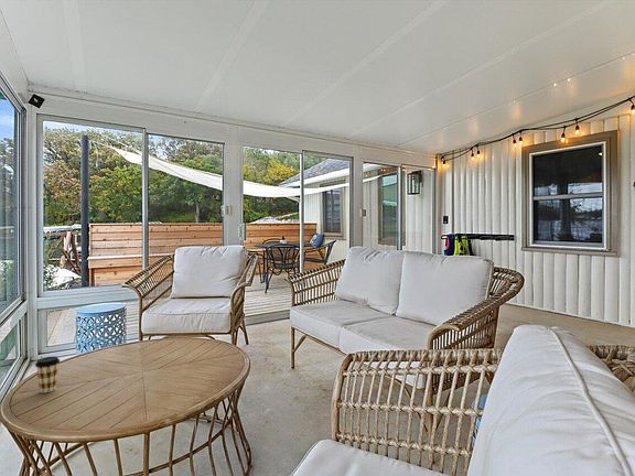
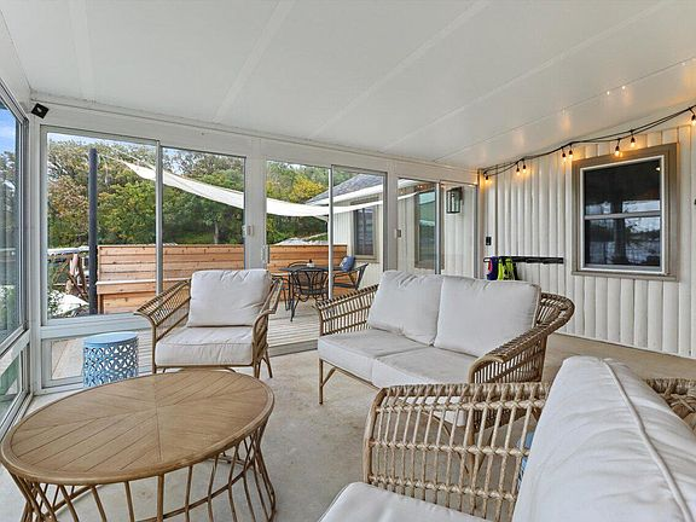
- coffee cup (47, 374)
